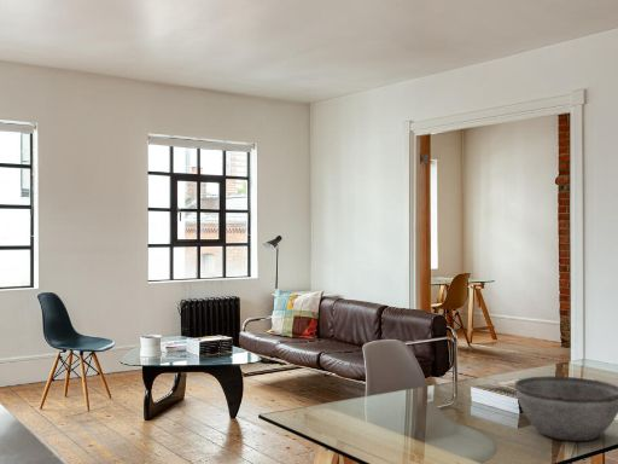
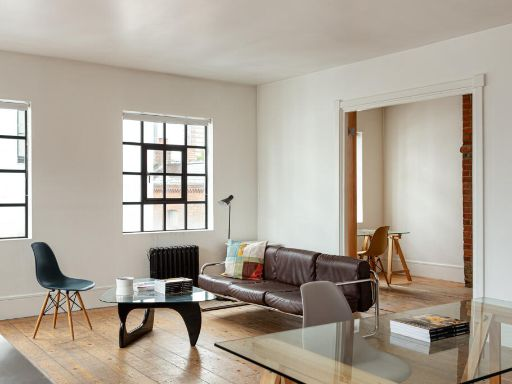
- bowl (567, 410)
